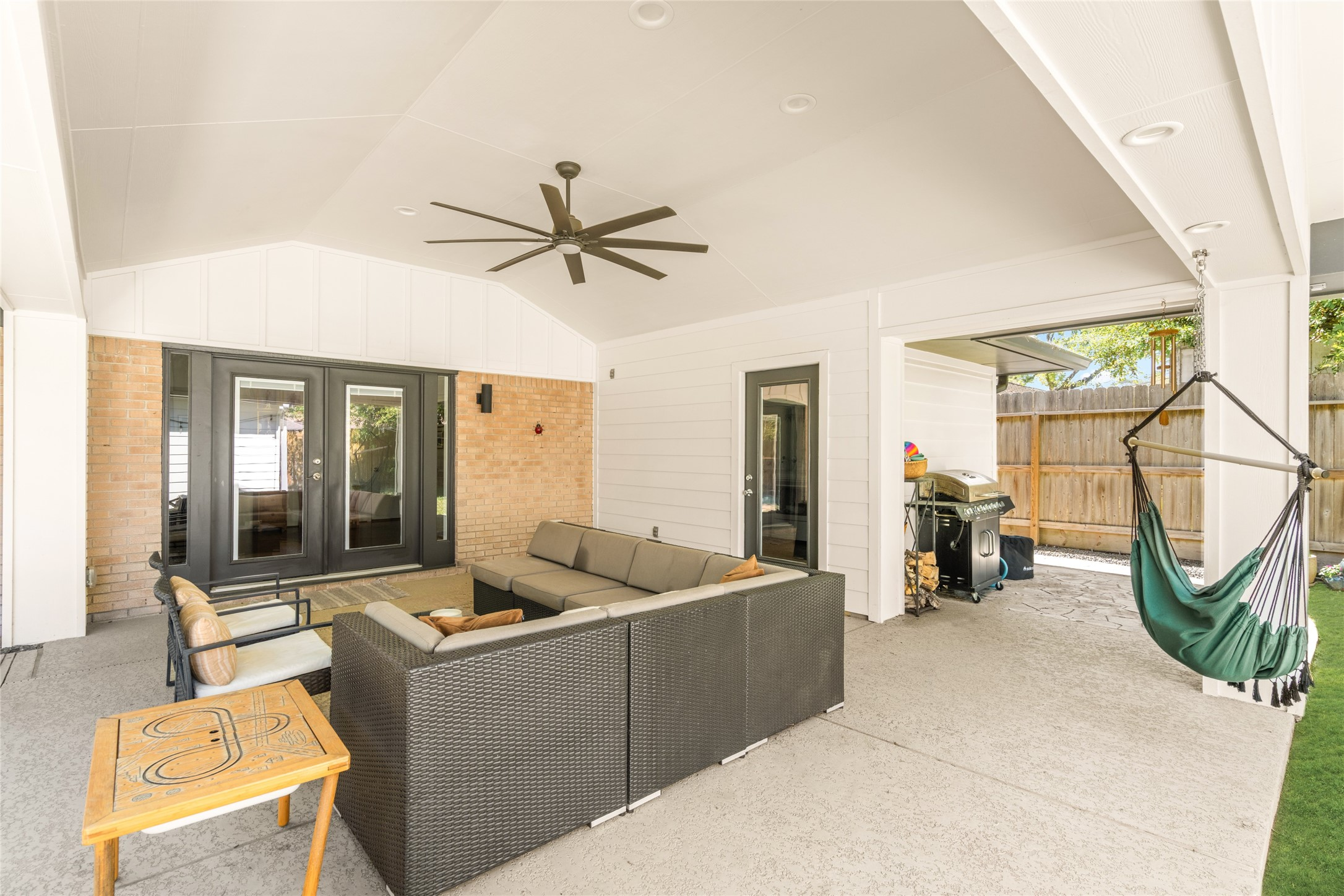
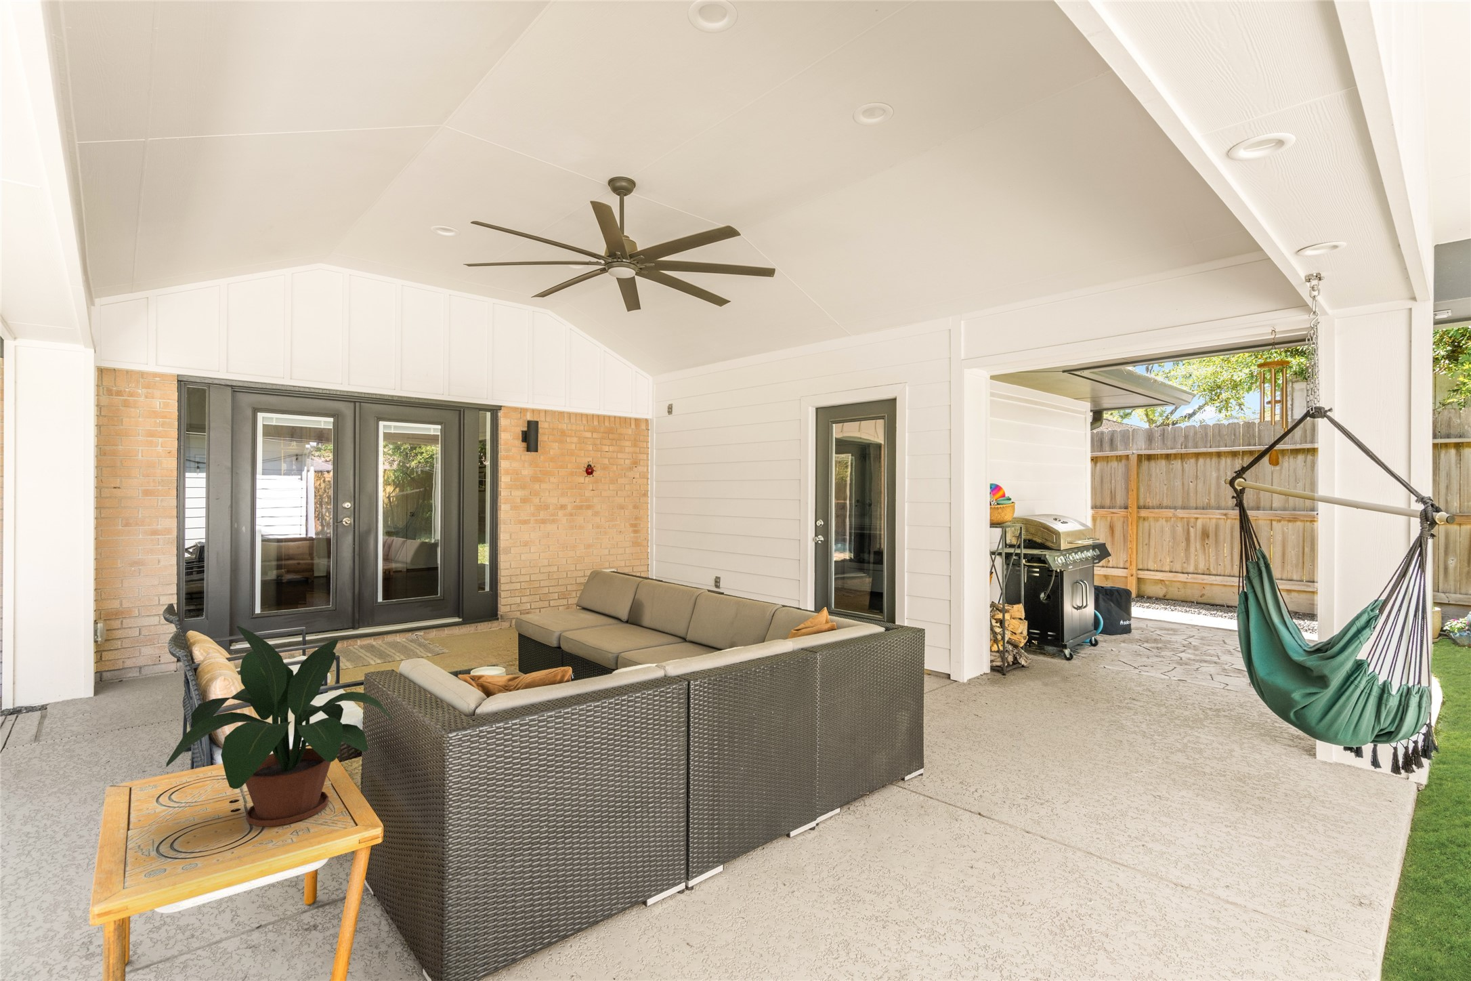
+ potted plant (283, 713)
